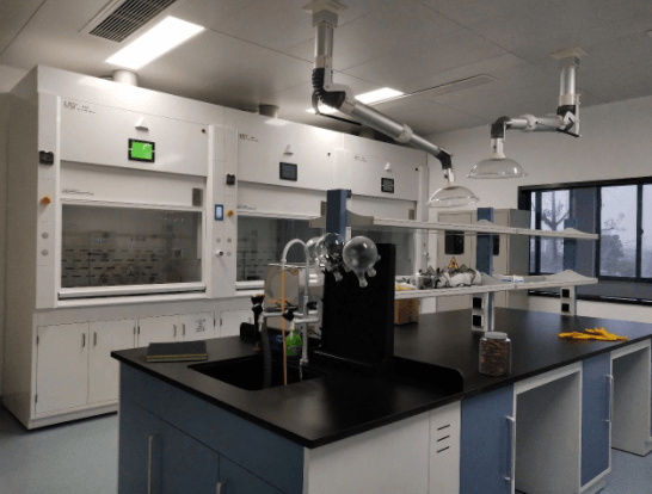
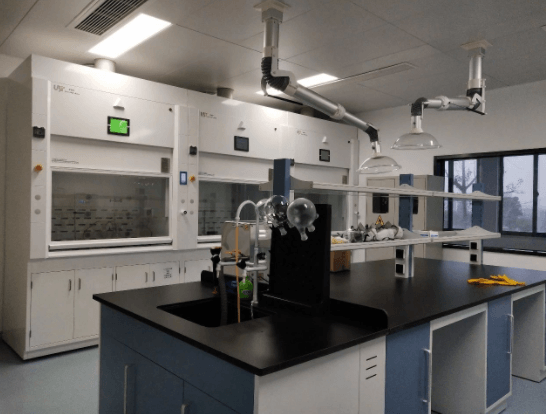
- jar (494, 352)
- notepad (177, 351)
